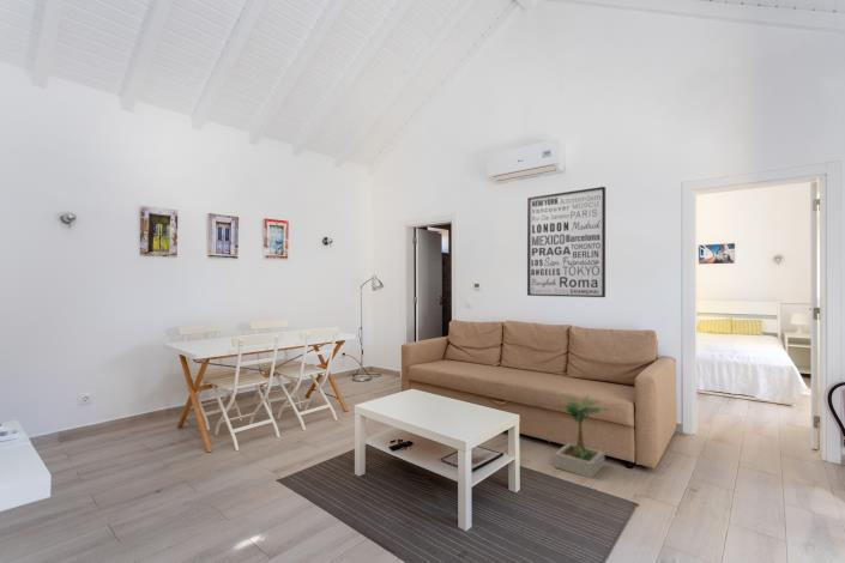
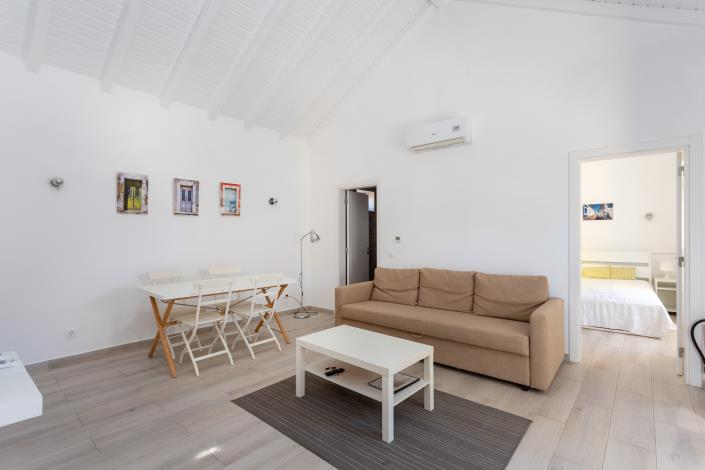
- potted plant (581, 432)
- wall art (563, 244)
